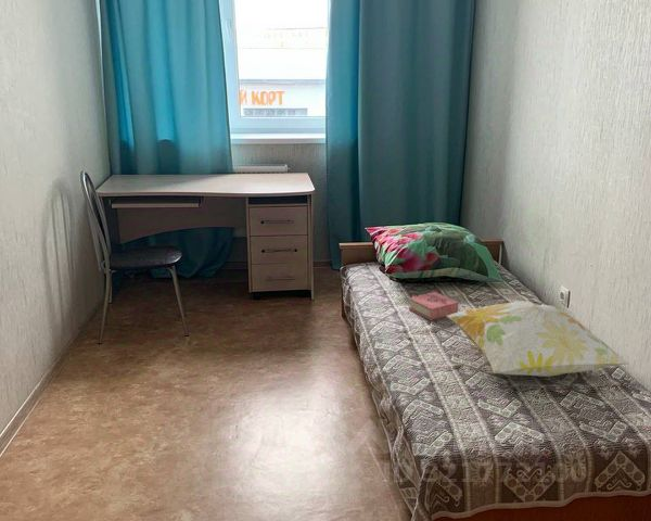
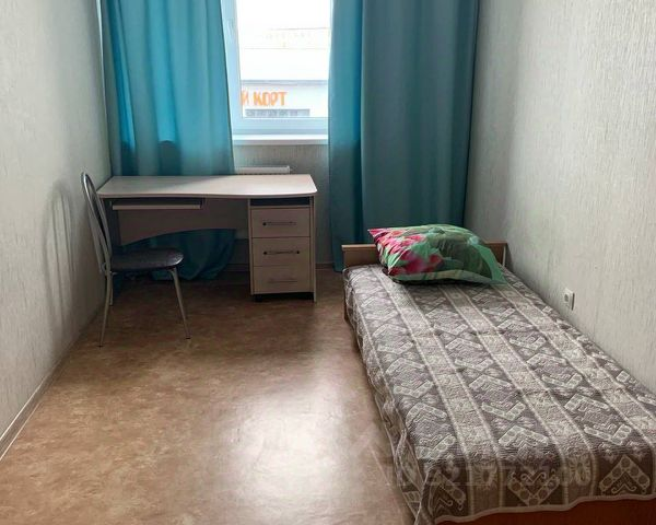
- decorative pillow (531, 338)
- book (433, 305)
